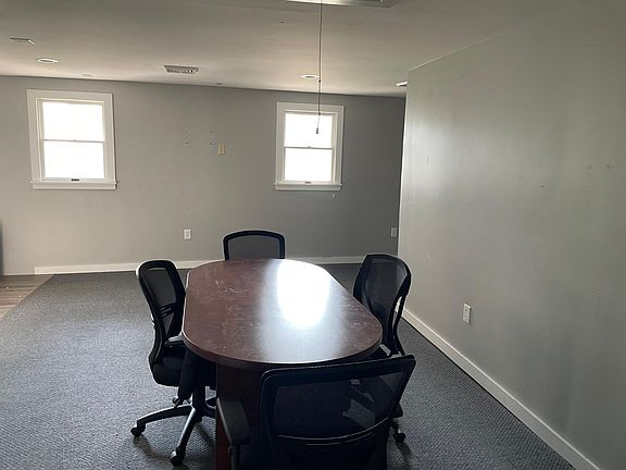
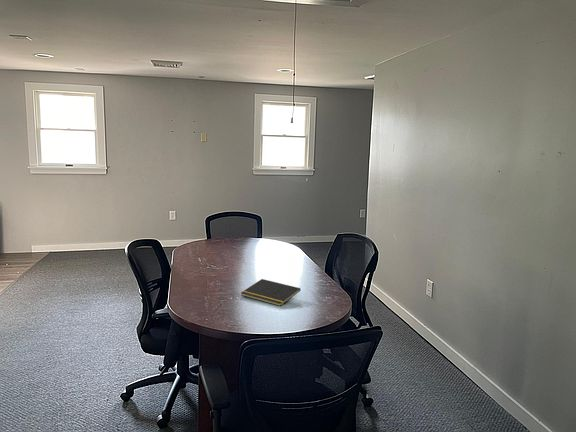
+ notepad (270, 291)
